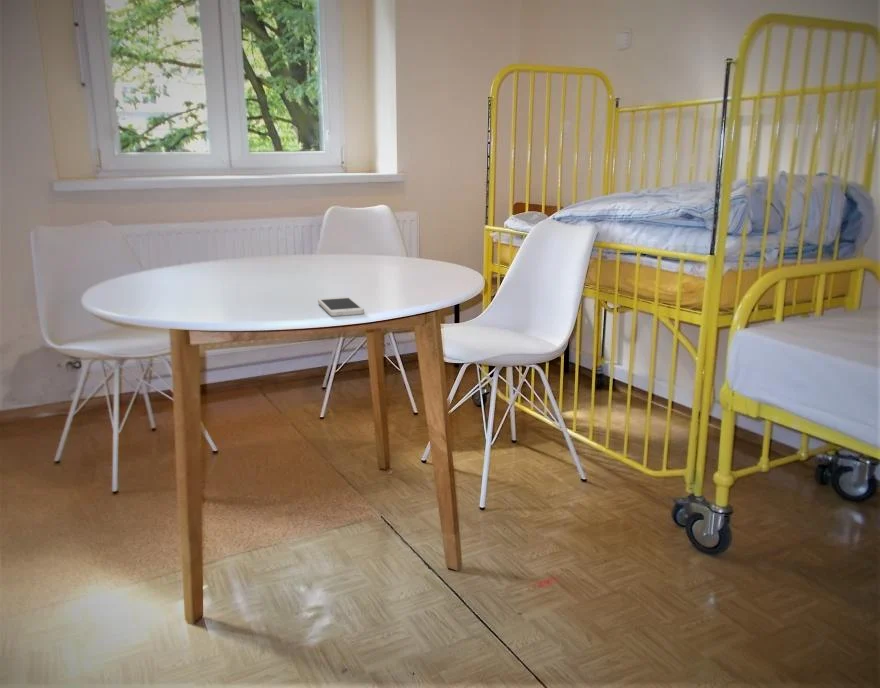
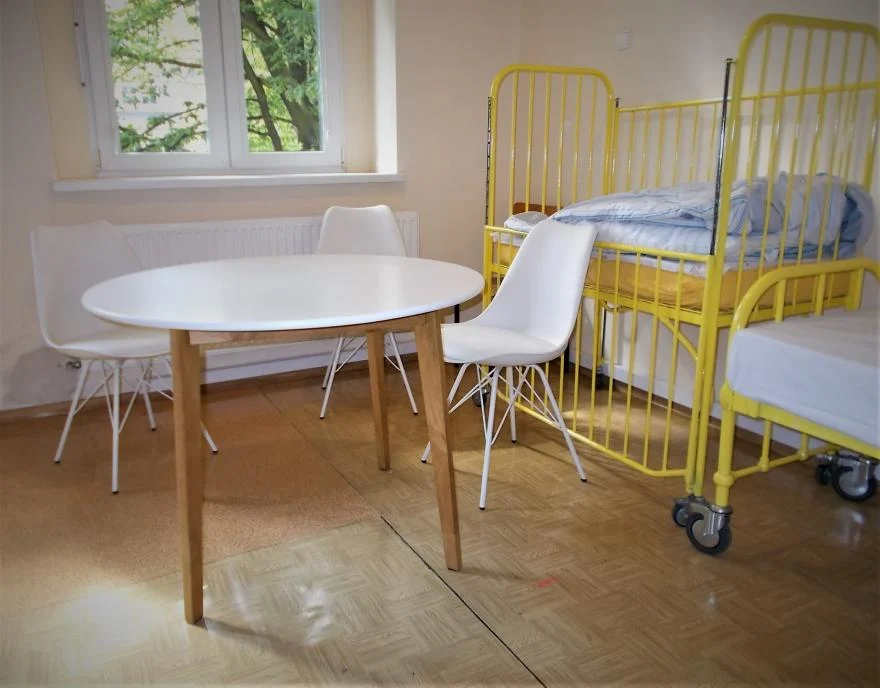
- smartphone (340, 305)
